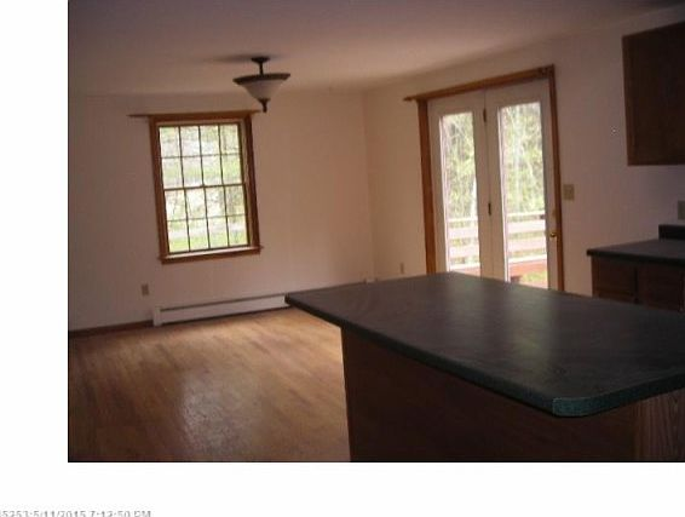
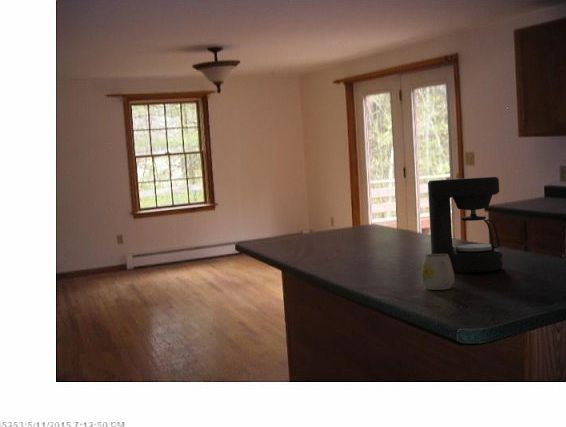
+ mug (439, 271)
+ coffee maker (465, 220)
